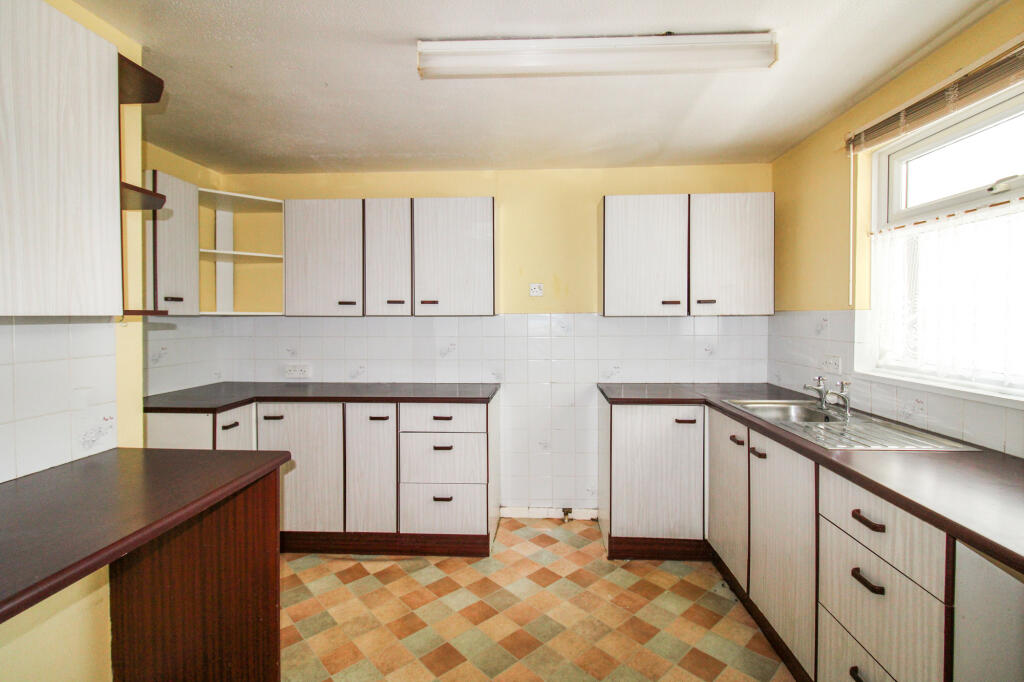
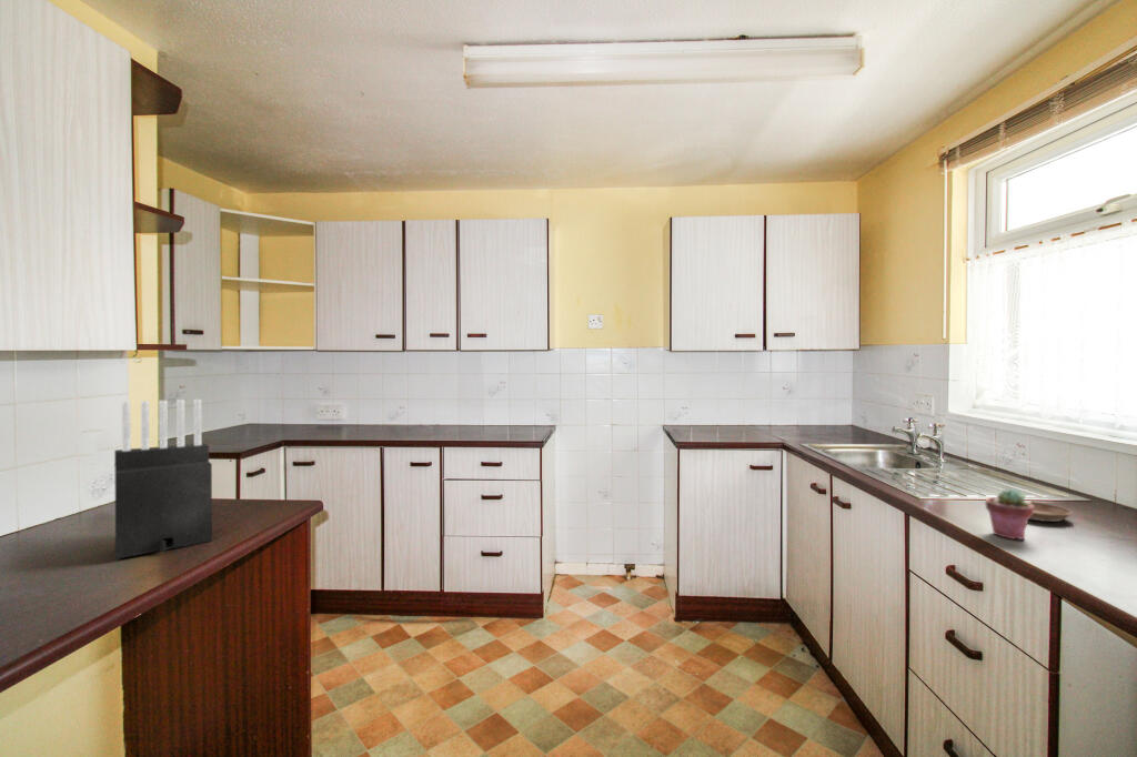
+ potted succulent (1008, 512)
+ knife block (164, 473)
+ saucer (1034, 511)
